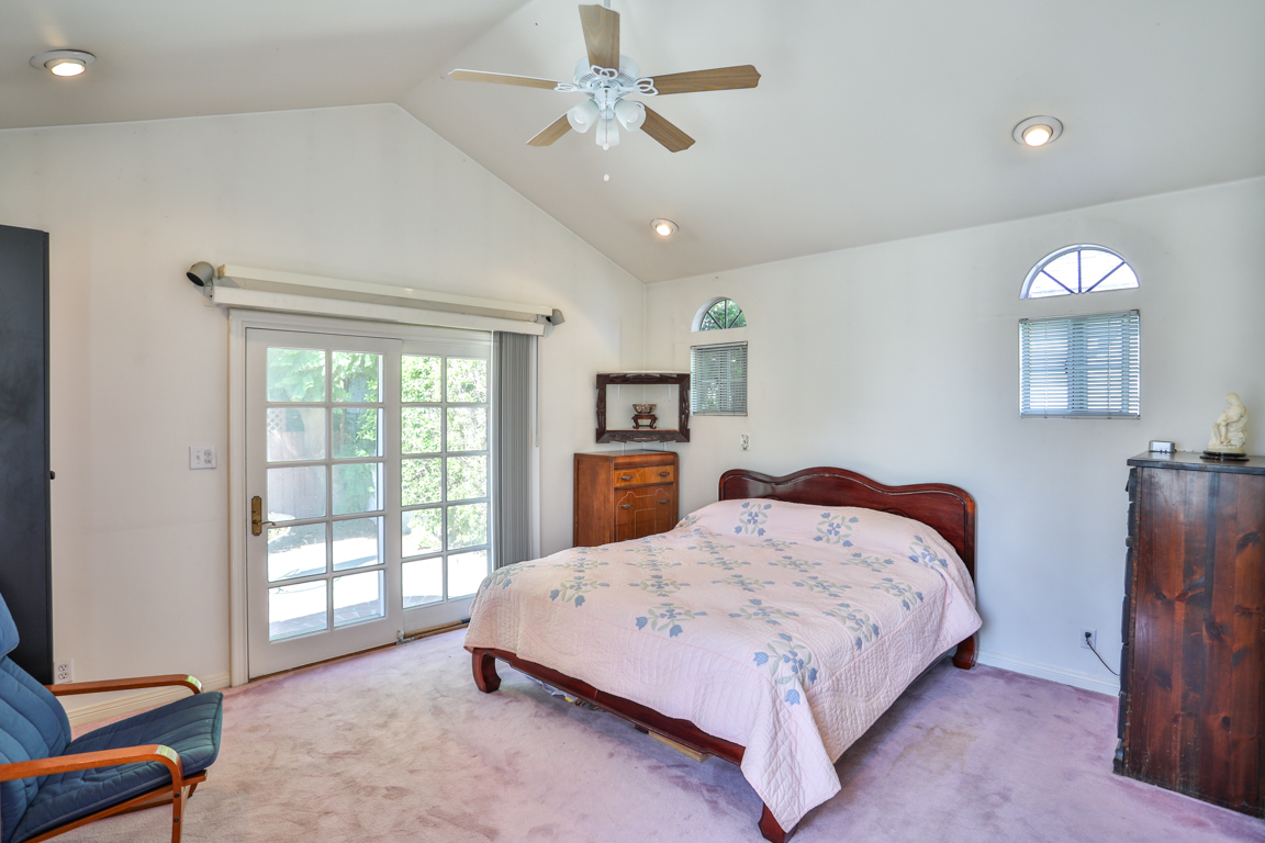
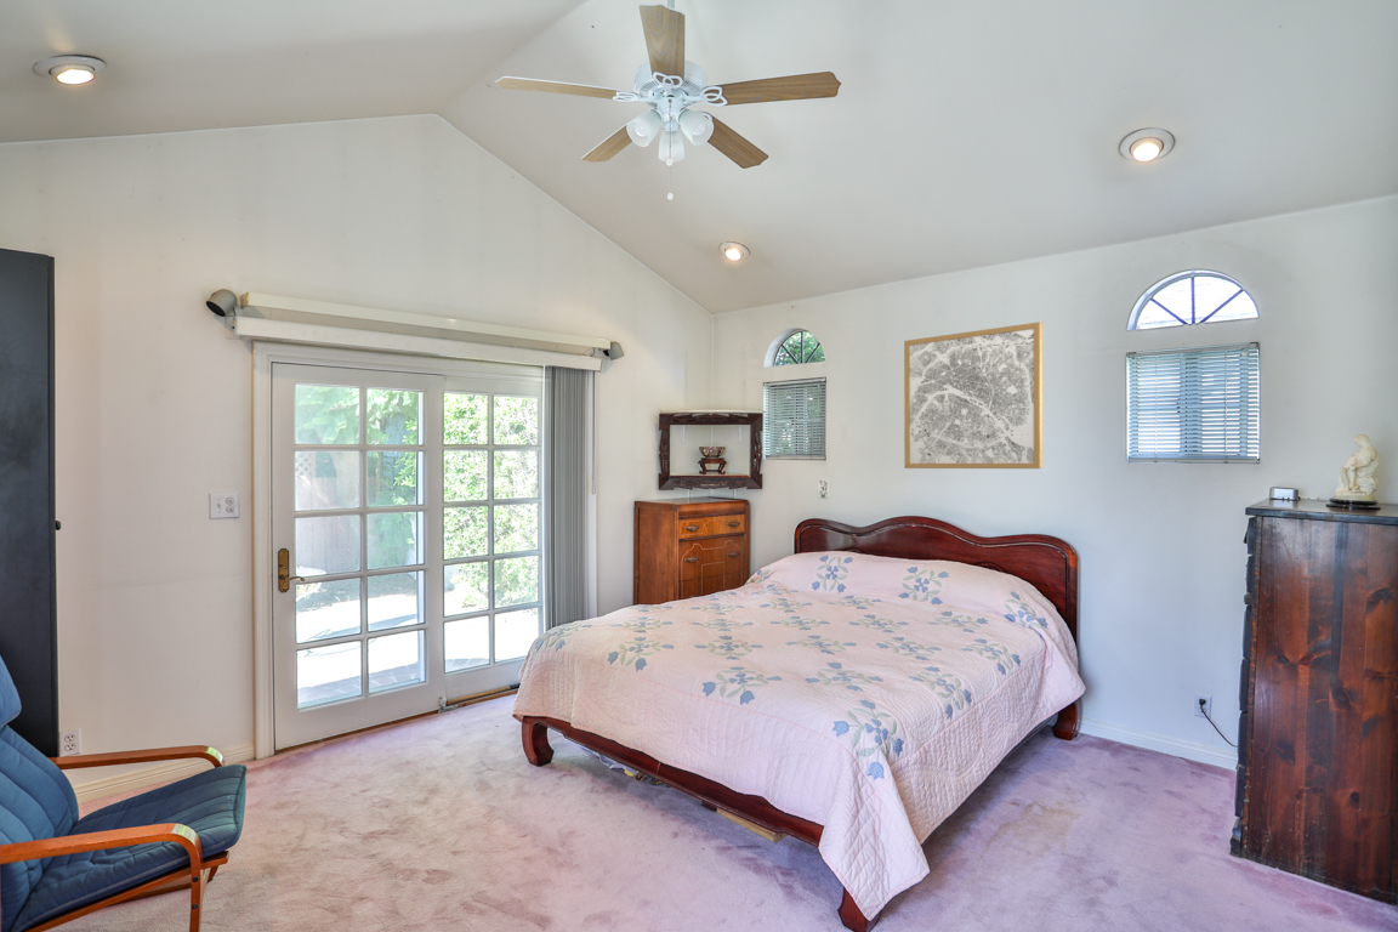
+ wall art (968, 400)
